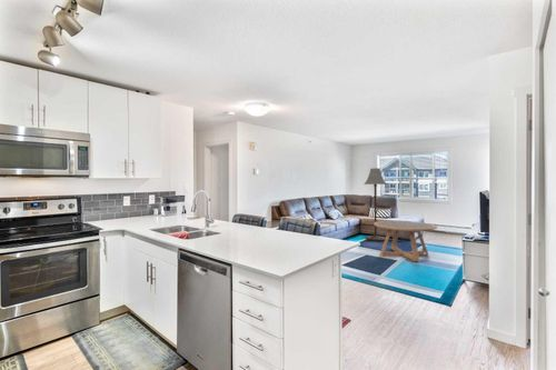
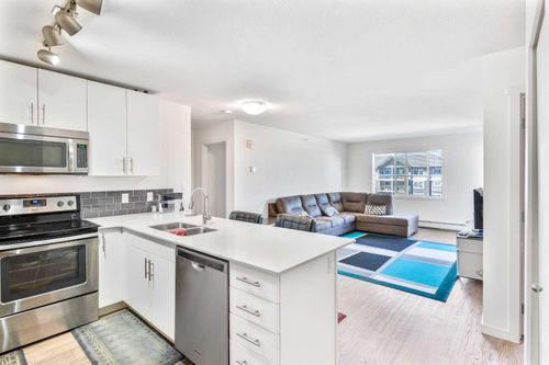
- coffee table (409, 236)
- floor lamp (375, 203)
